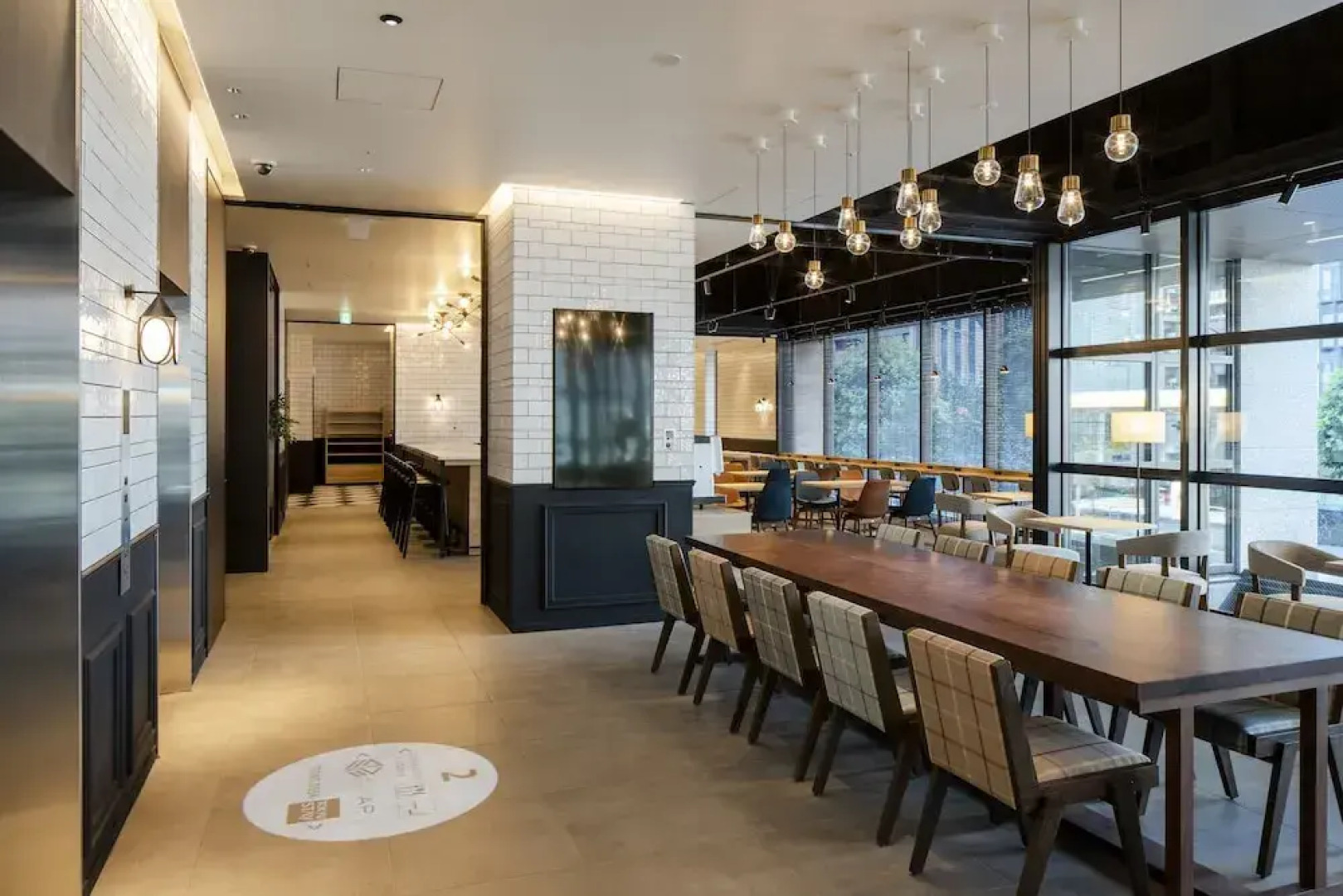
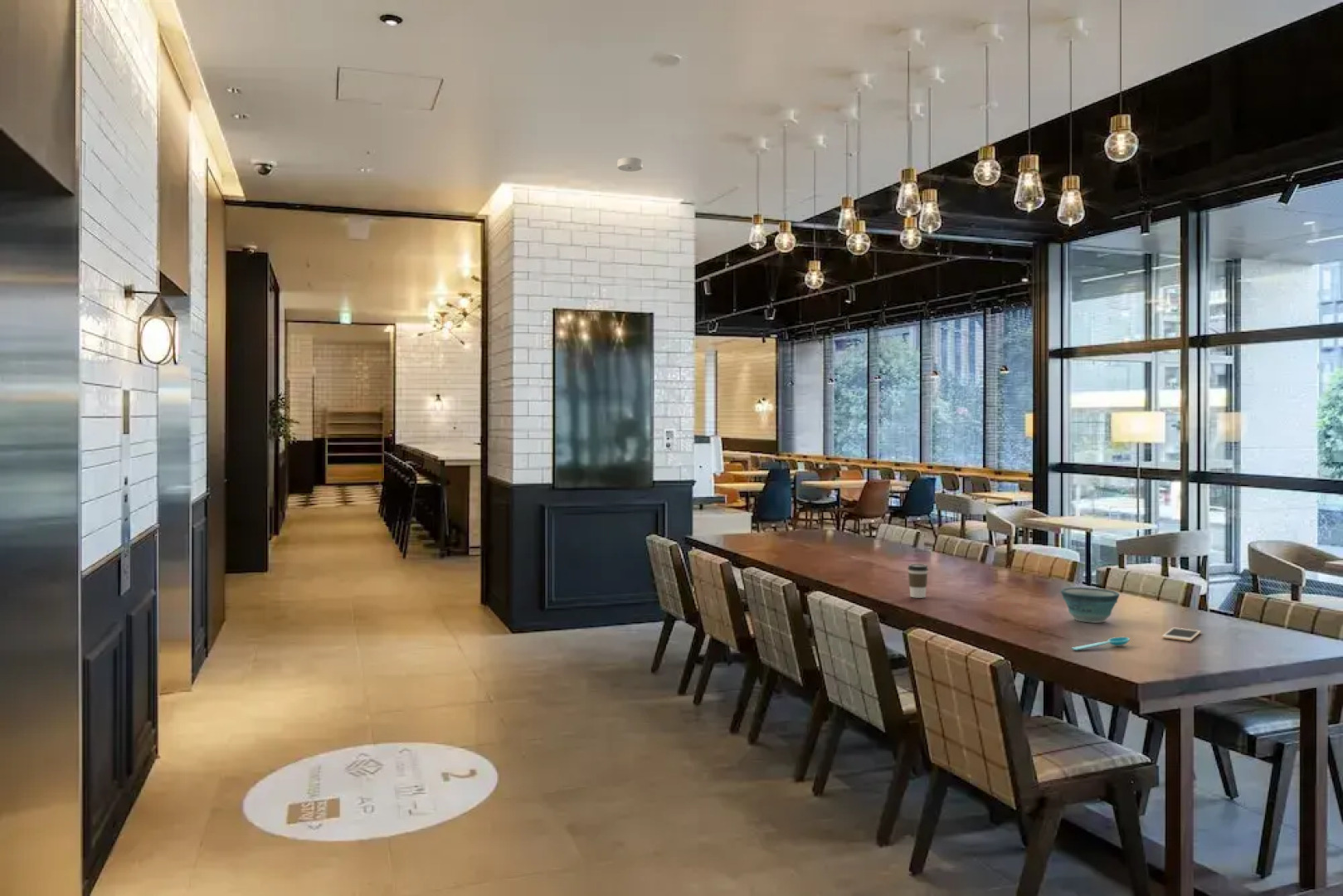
+ cell phone (1181, 634)
+ spoon (1101, 643)
+ bowl (1089, 606)
+ coffee cup (917, 581)
+ smoke detector (630, 164)
